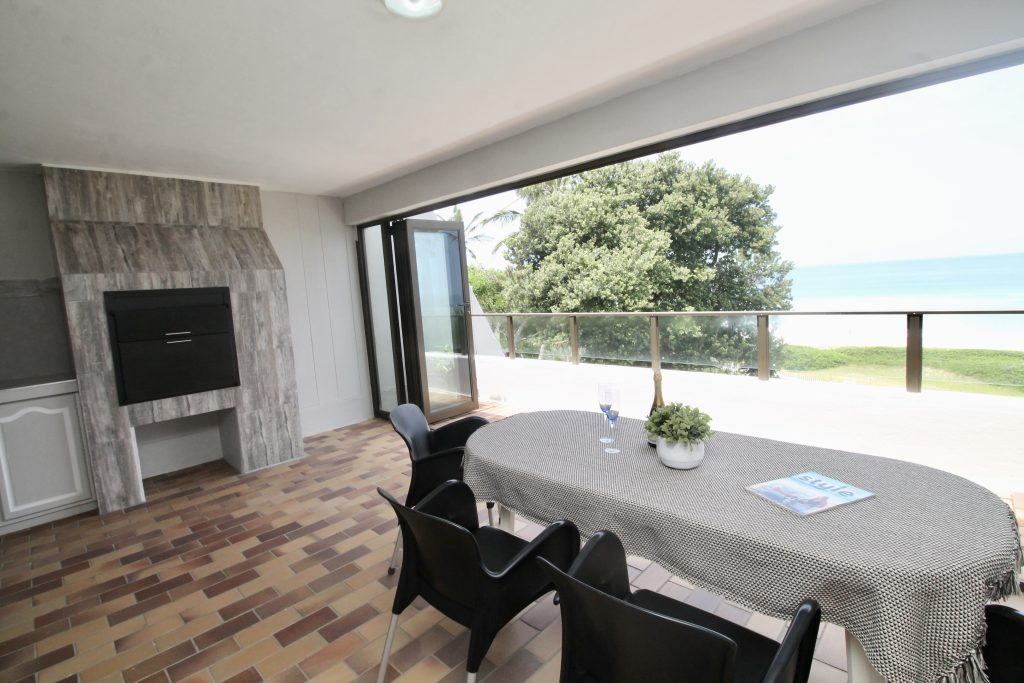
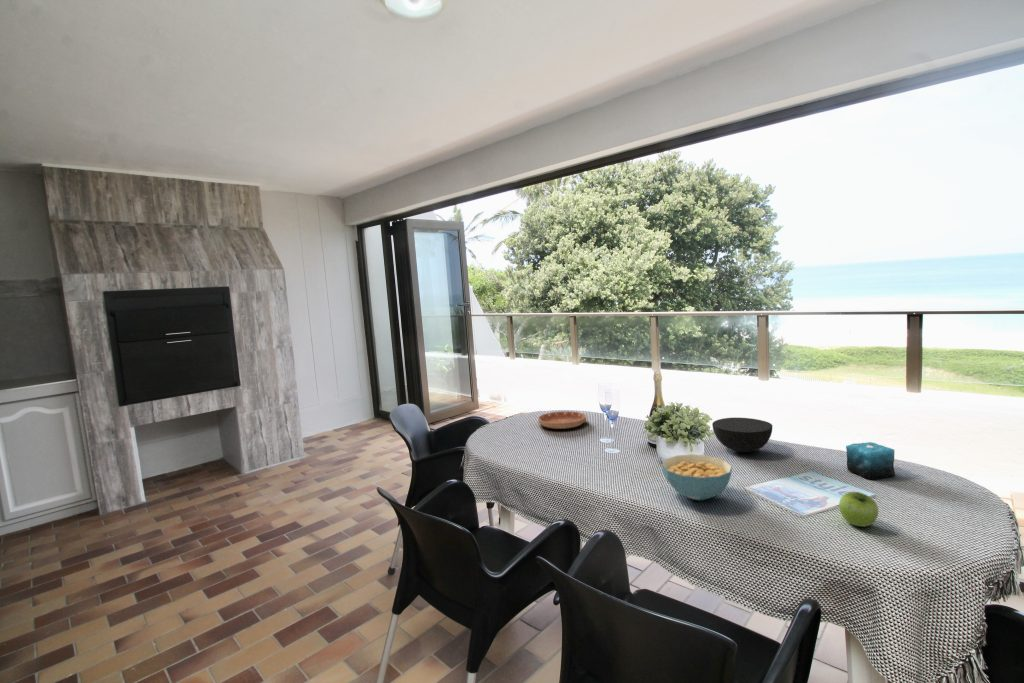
+ candle (870, 454)
+ cereal bowl (696, 480)
+ fruit (858, 509)
+ bowl (742, 437)
+ saucer (562, 420)
